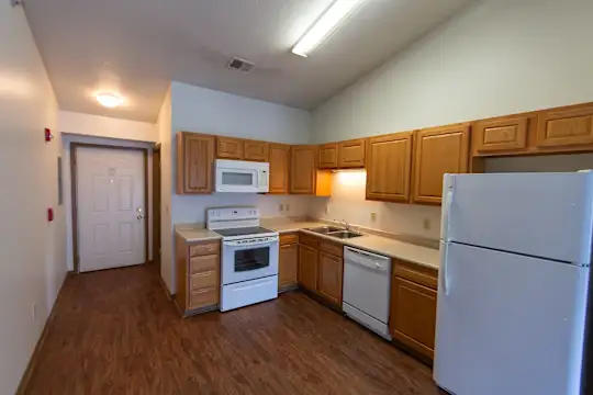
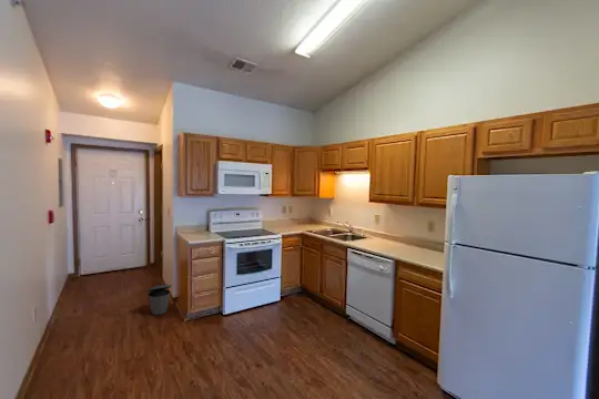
+ trash can (159, 297)
